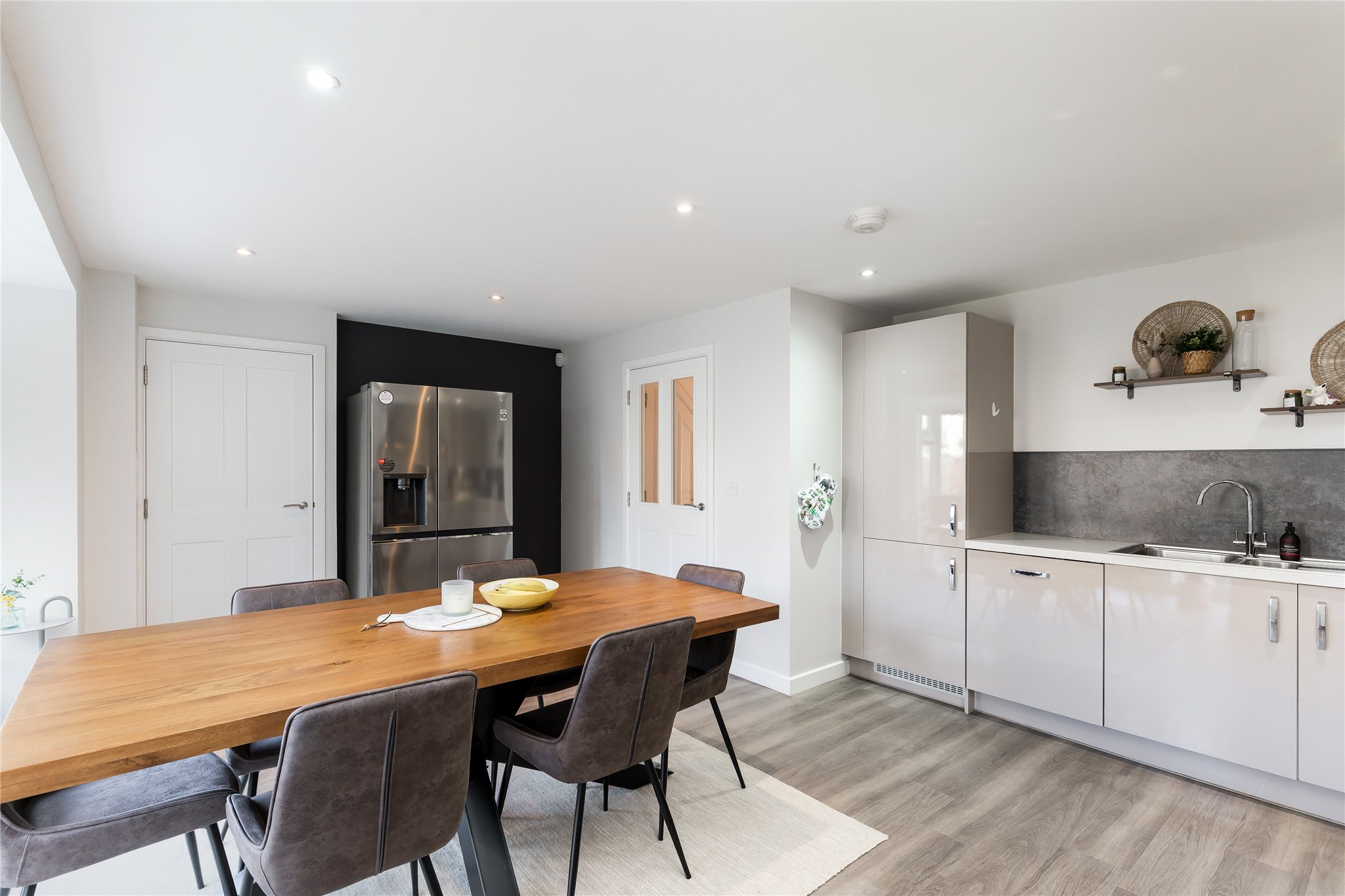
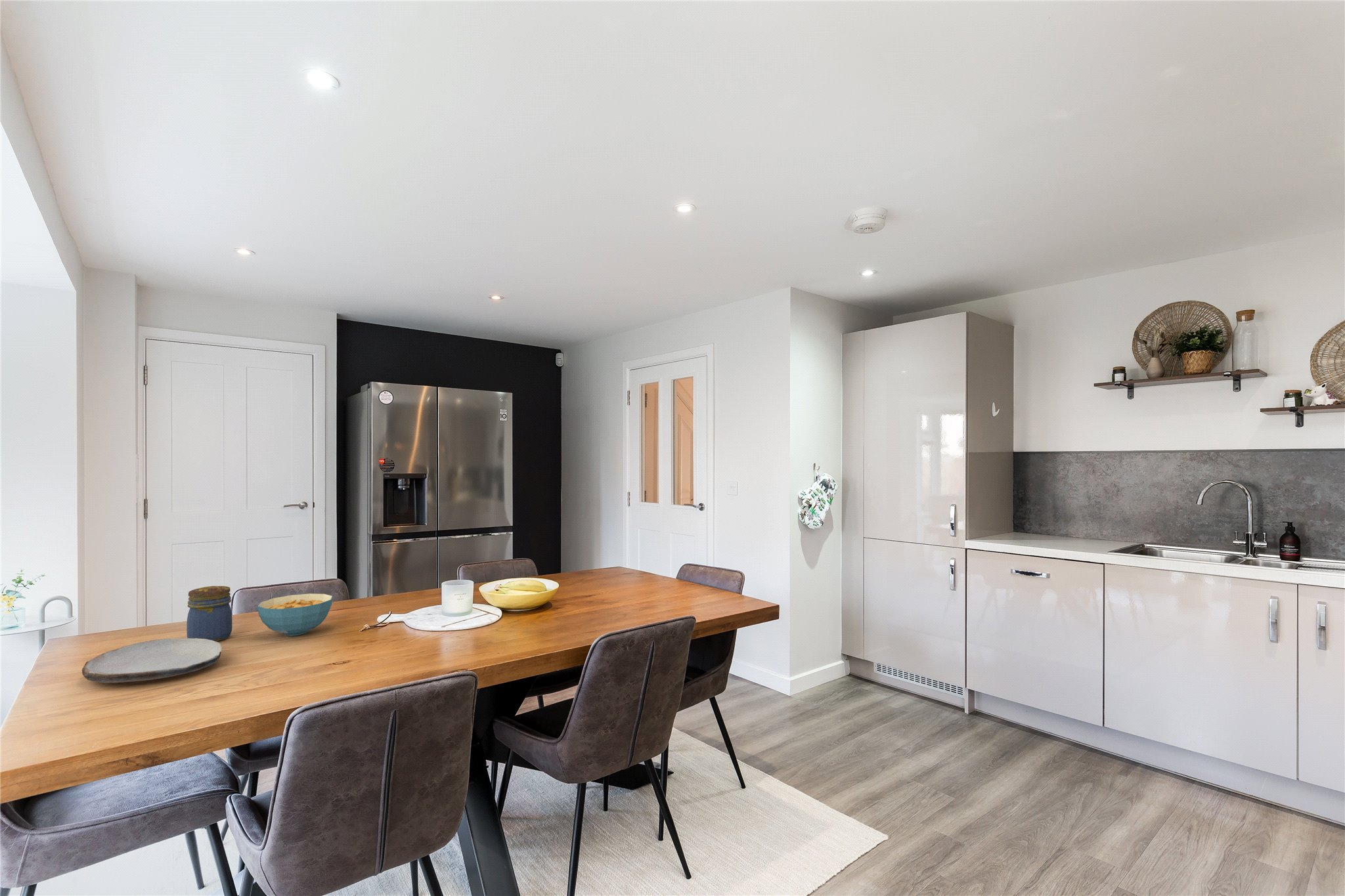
+ plate (156, 660)
+ cereal bowl (296, 616)
+ jar (211, 612)
